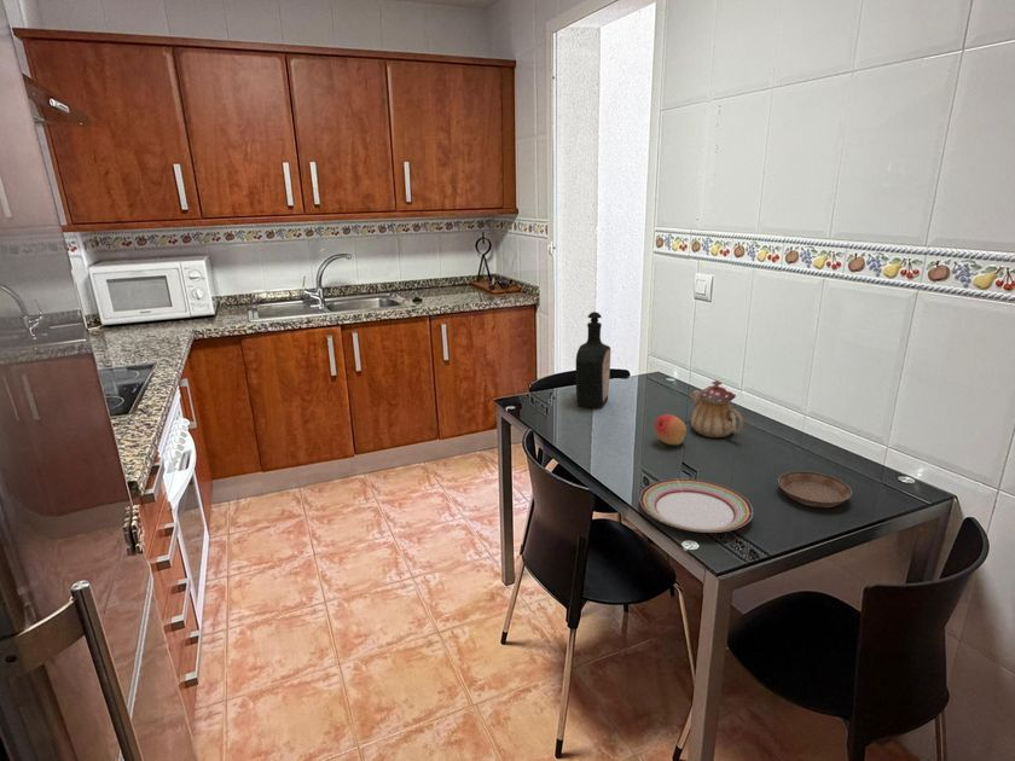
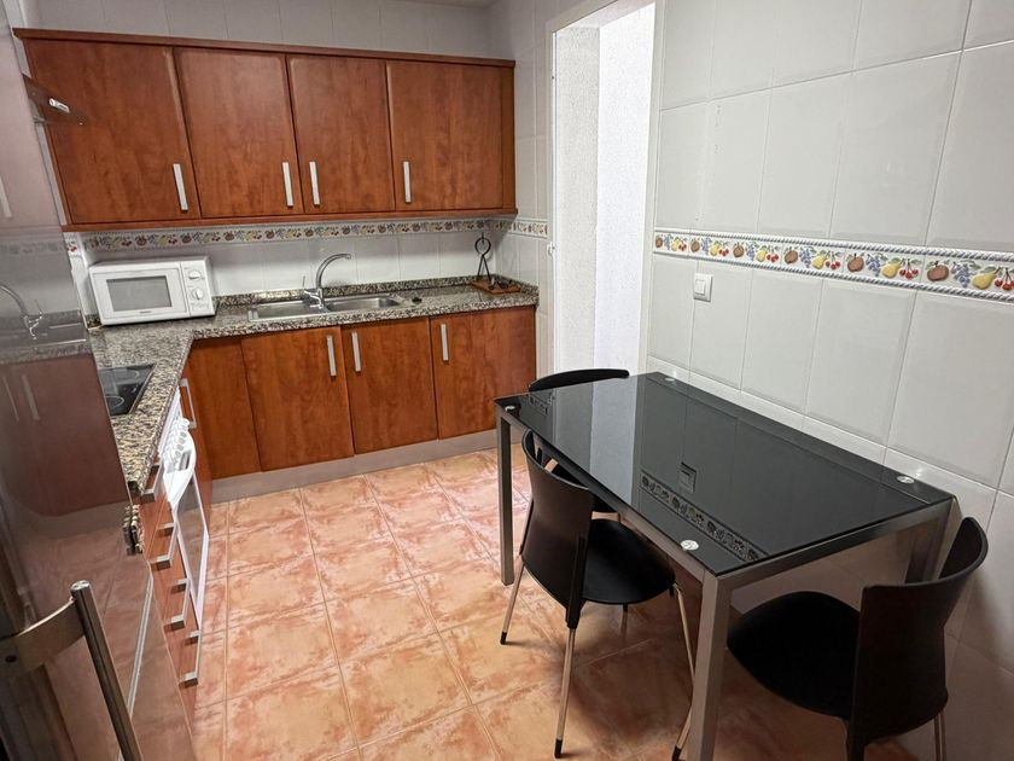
- fruit (669, 429)
- plate (694, 507)
- bottle (593, 358)
- saucer (813, 490)
- teapot (717, 406)
